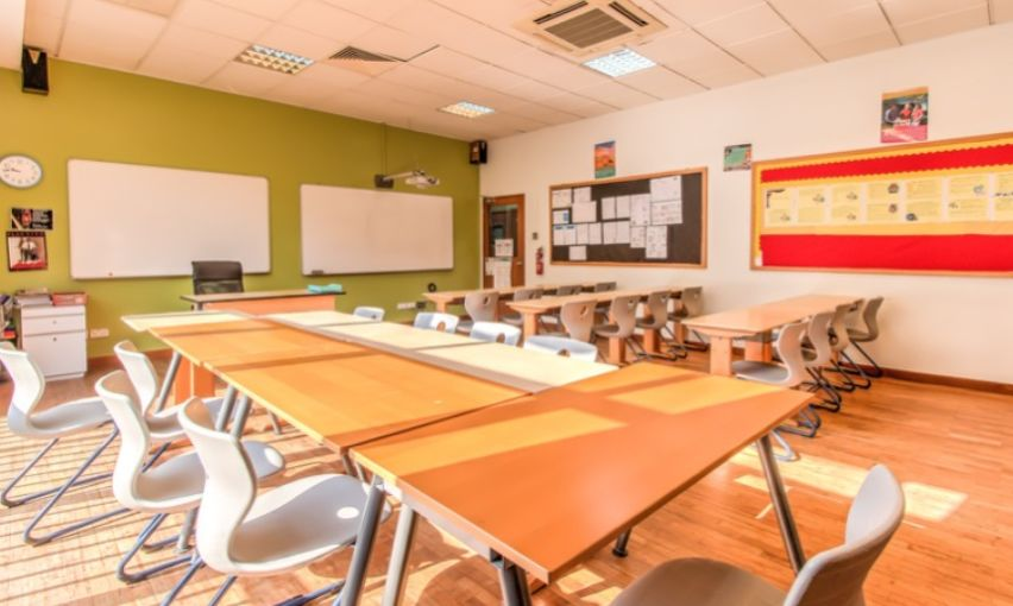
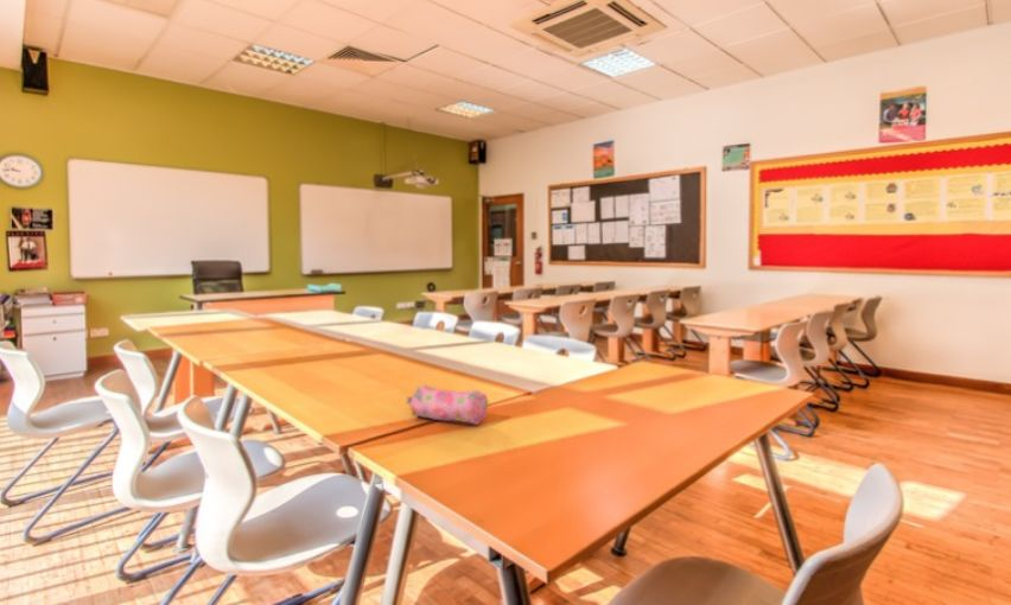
+ pencil case (447, 403)
